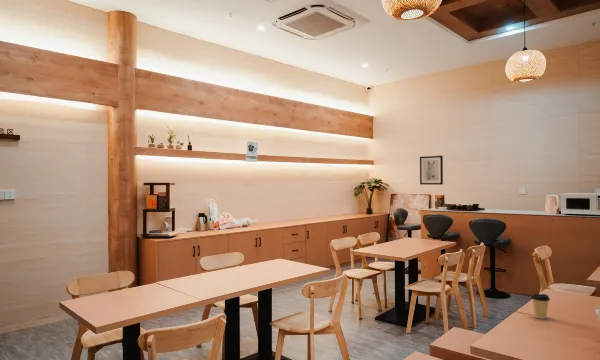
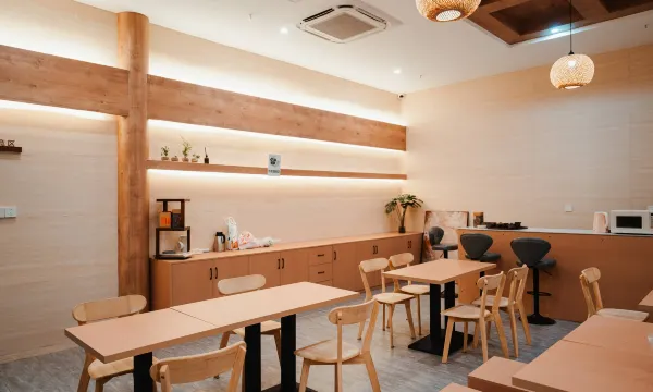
- coffee cup (540, 305)
- wall art (431, 170)
